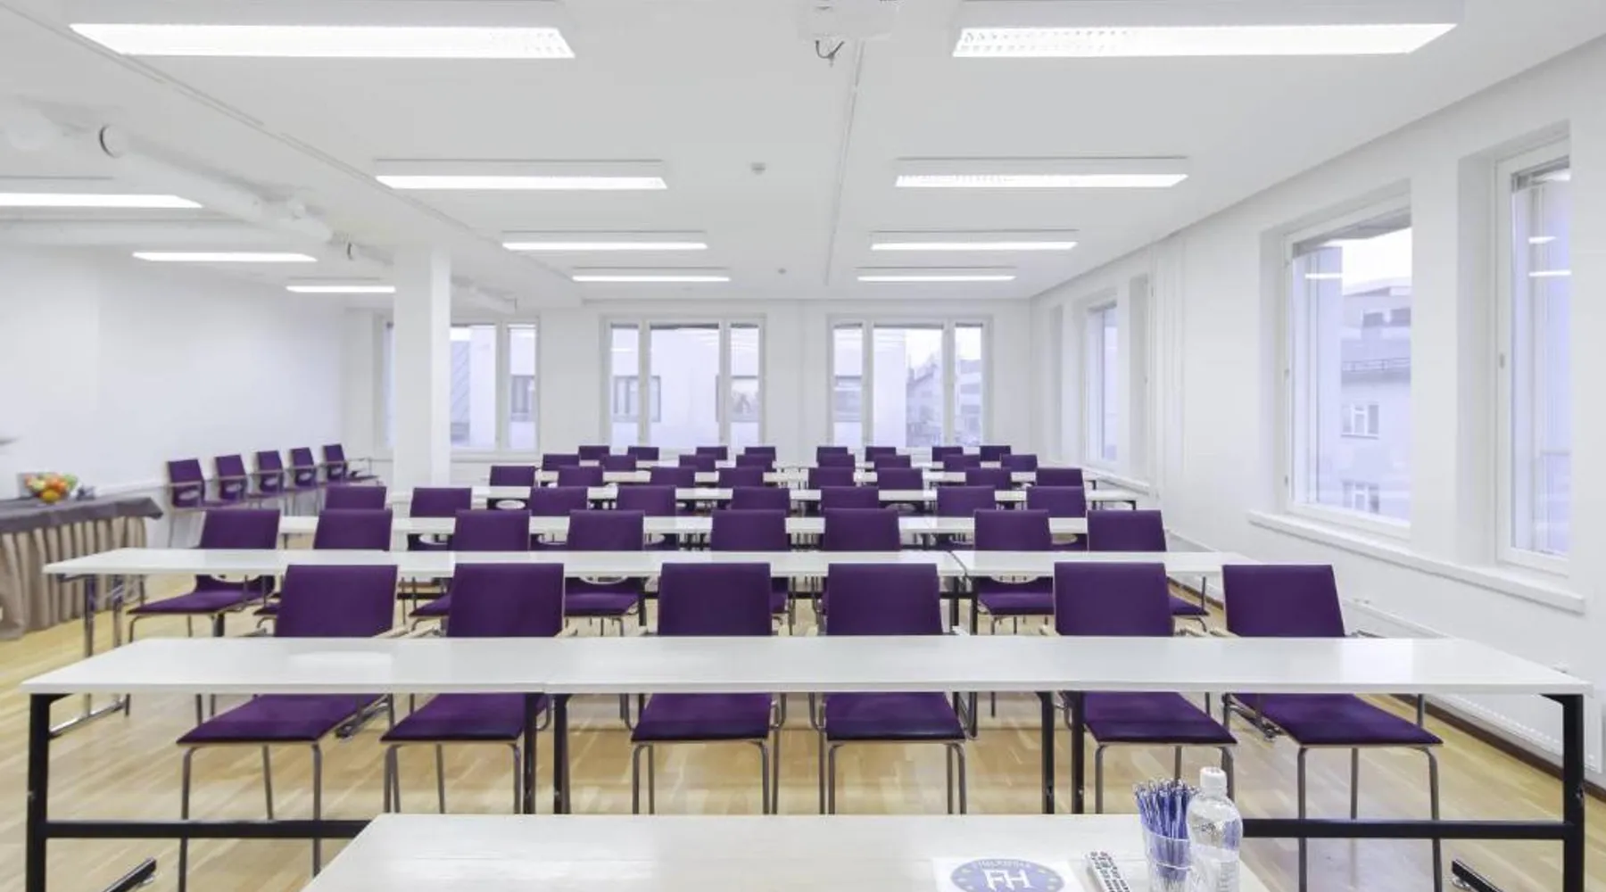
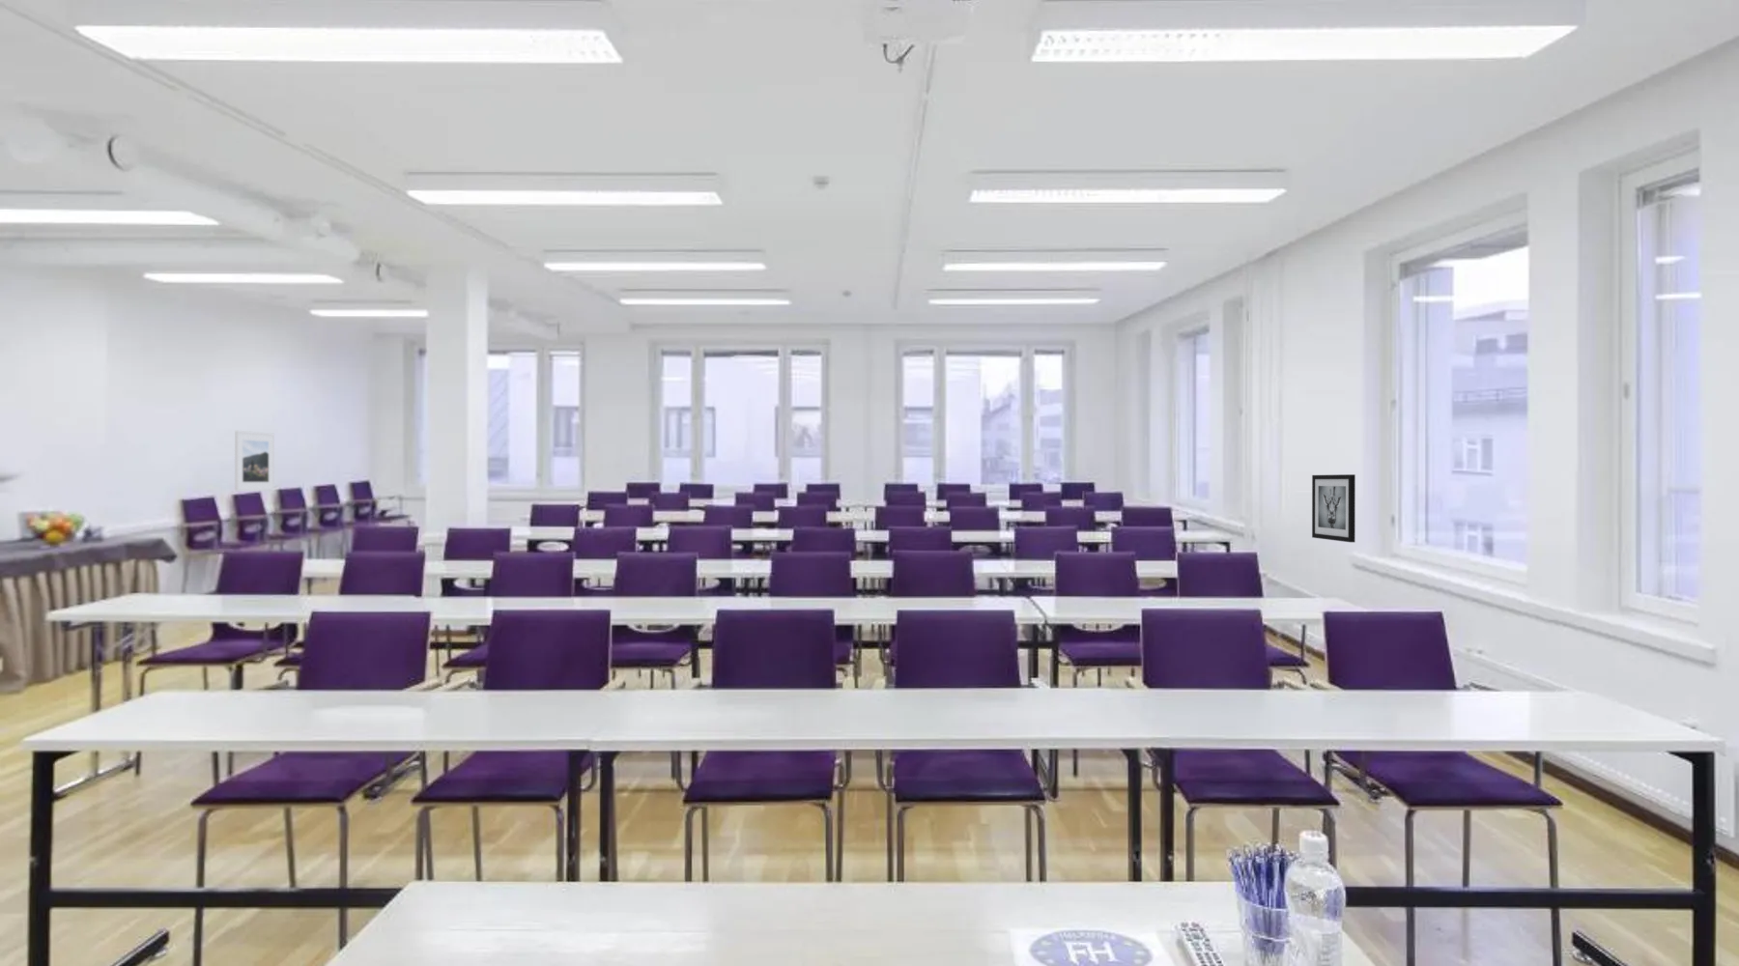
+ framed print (255, 460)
+ wall art (1332, 507)
